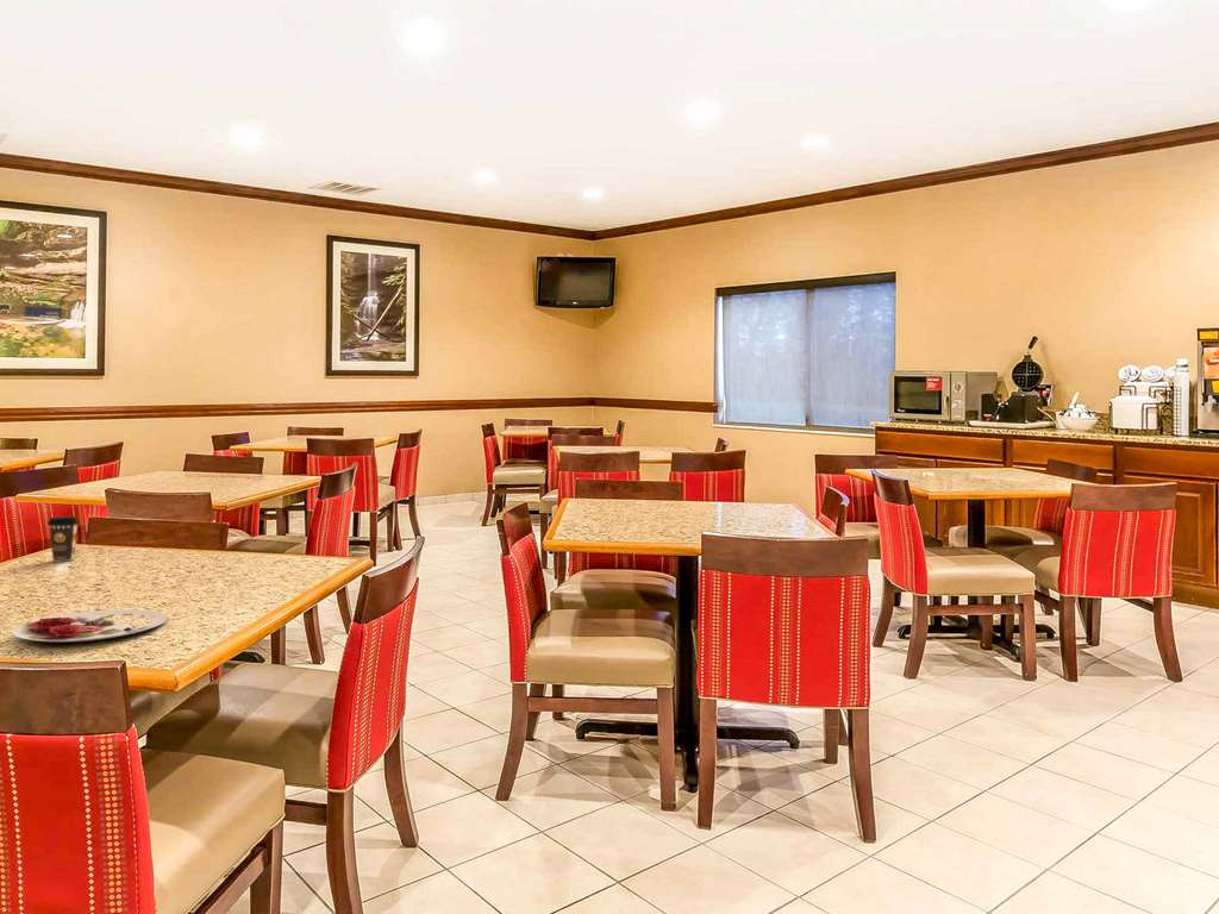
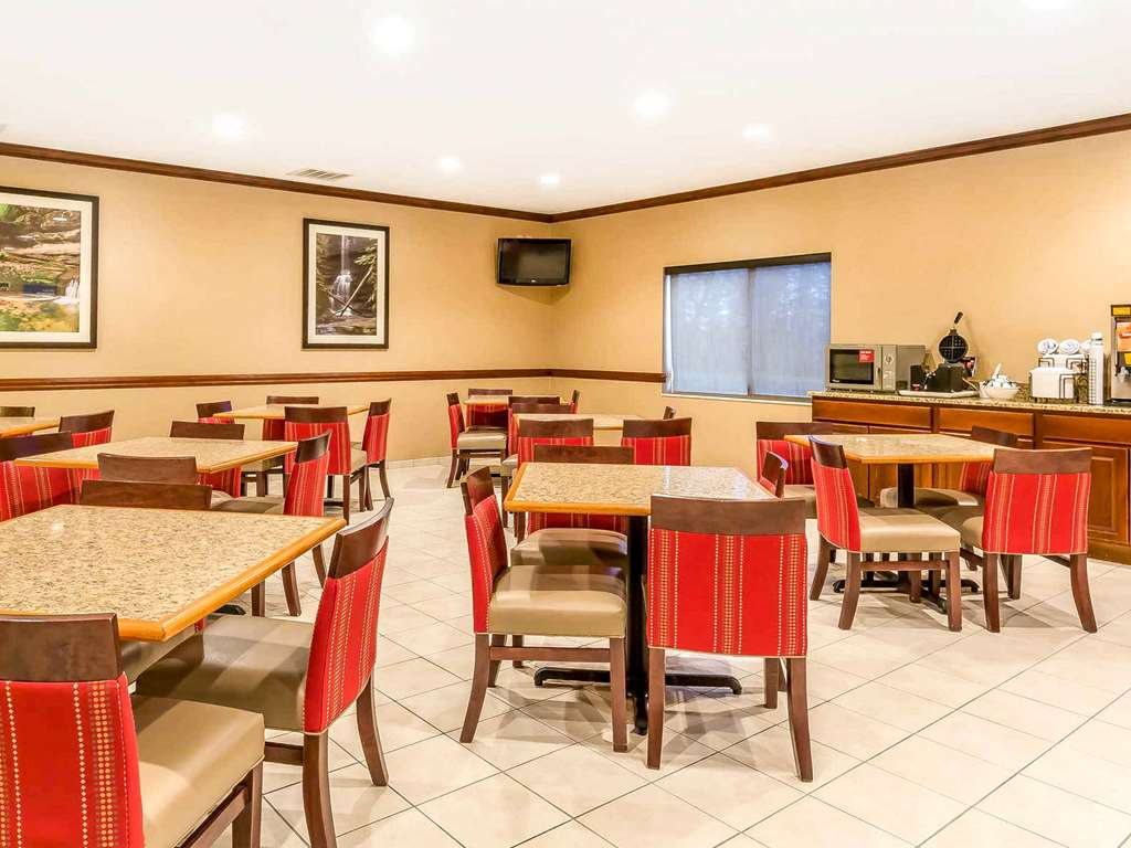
- coffee cup (63, 538)
- plate (92, 622)
